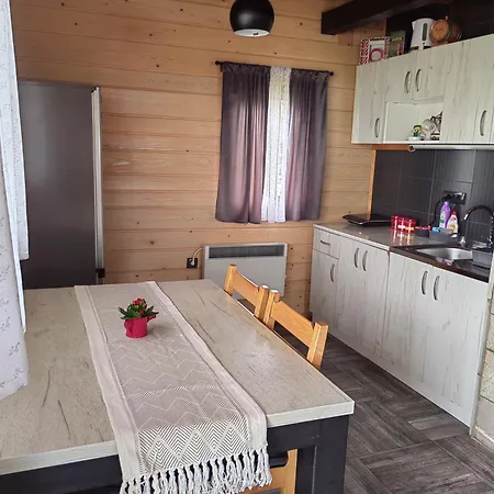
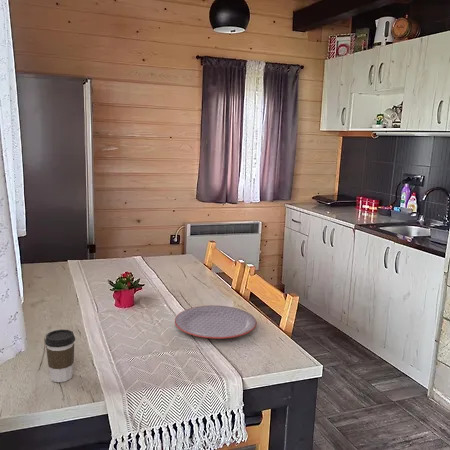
+ coffee cup (60, 356)
+ plate (215, 323)
